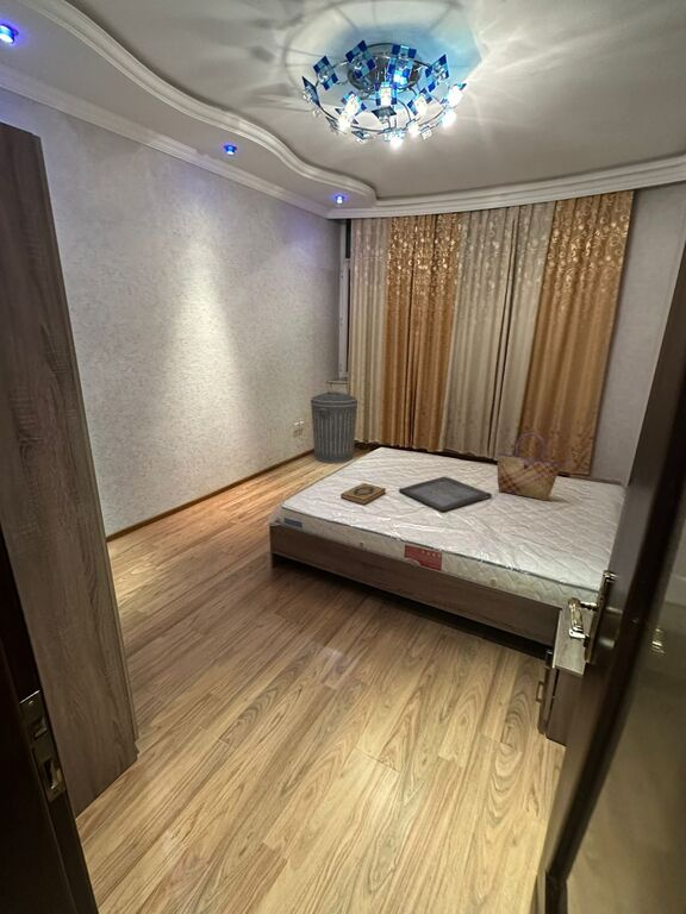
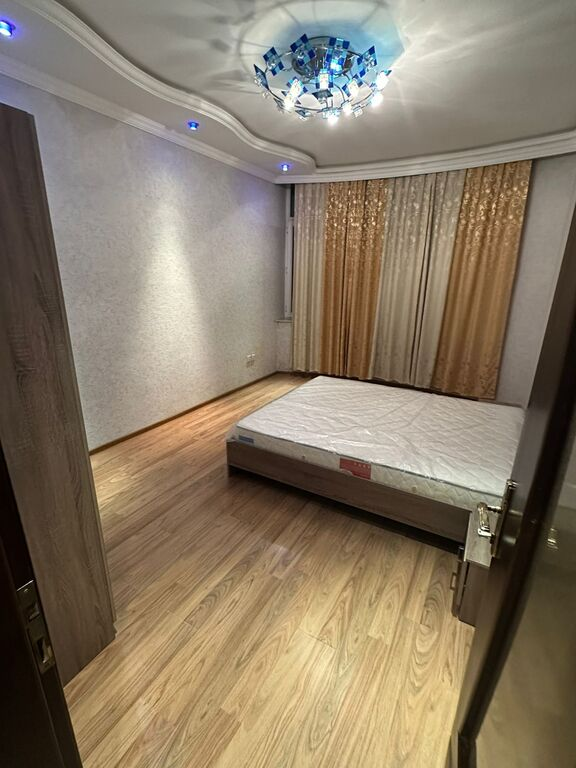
- serving tray (443, 492)
- tote bag (528, 464)
- hardback book (363, 493)
- trash can (333, 425)
